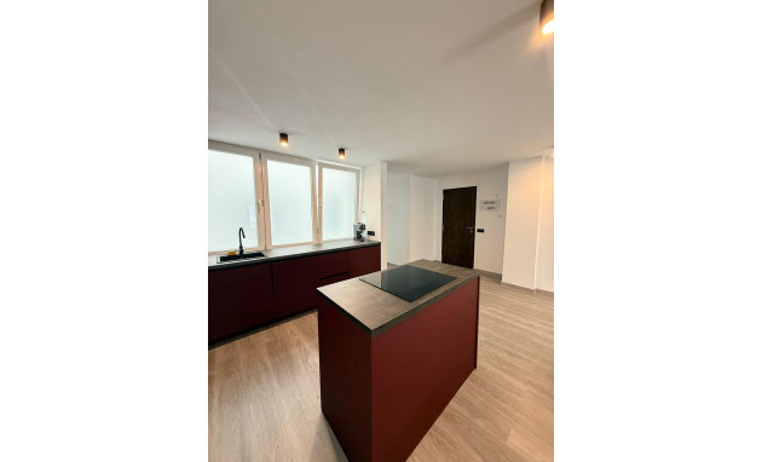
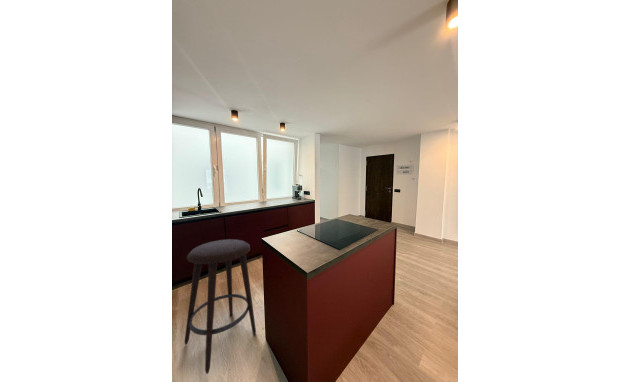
+ stool (222, 295)
